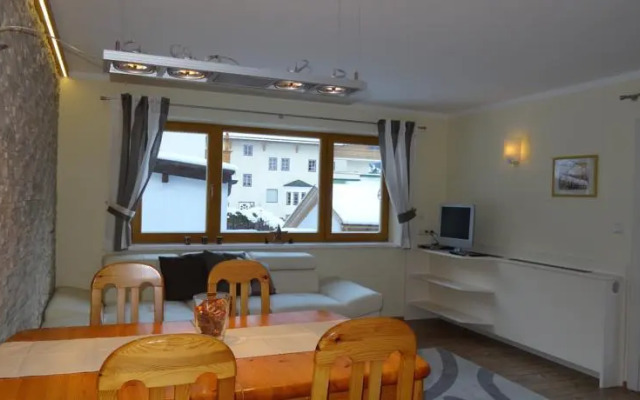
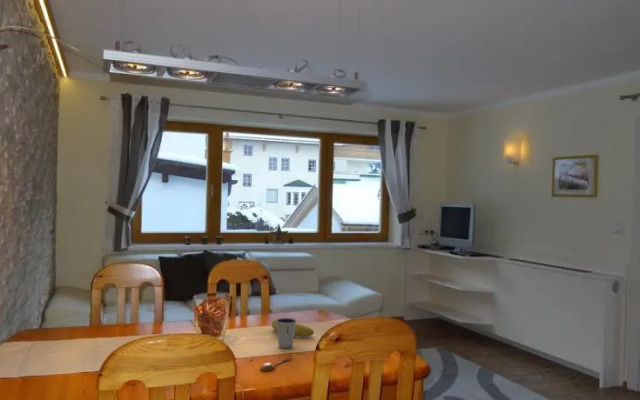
+ dixie cup (285, 333)
+ spoon (276, 363)
+ banana (295, 325)
